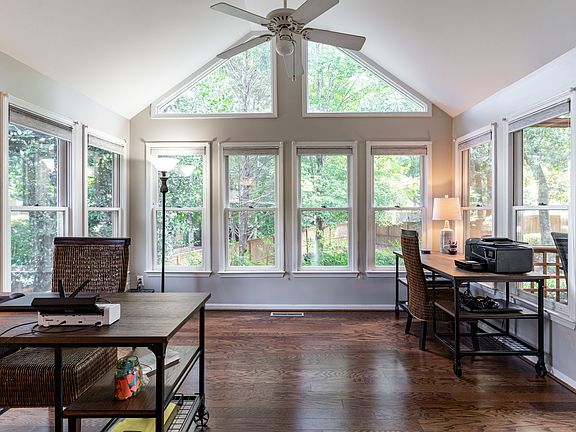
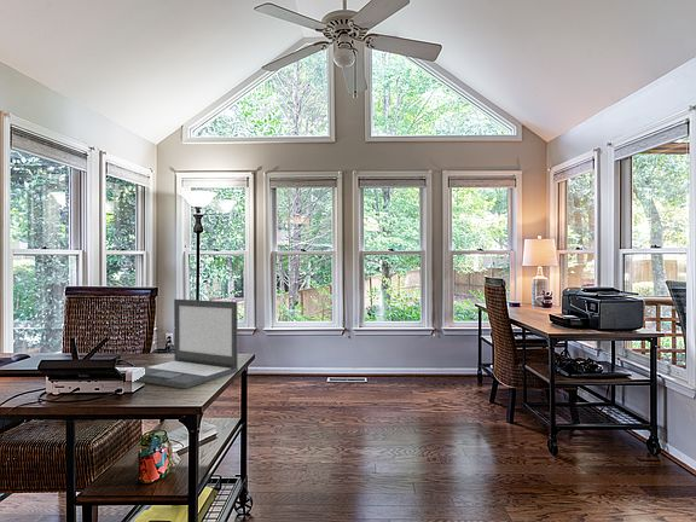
+ laptop (180, 338)
